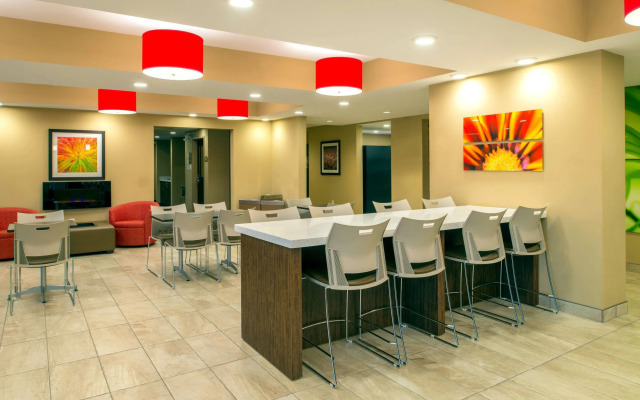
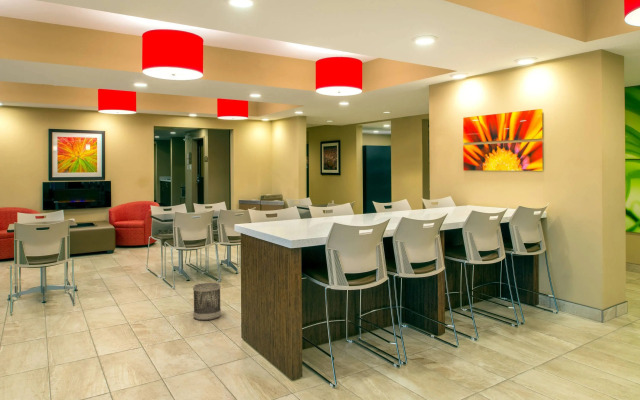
+ wastebasket (207, 300)
